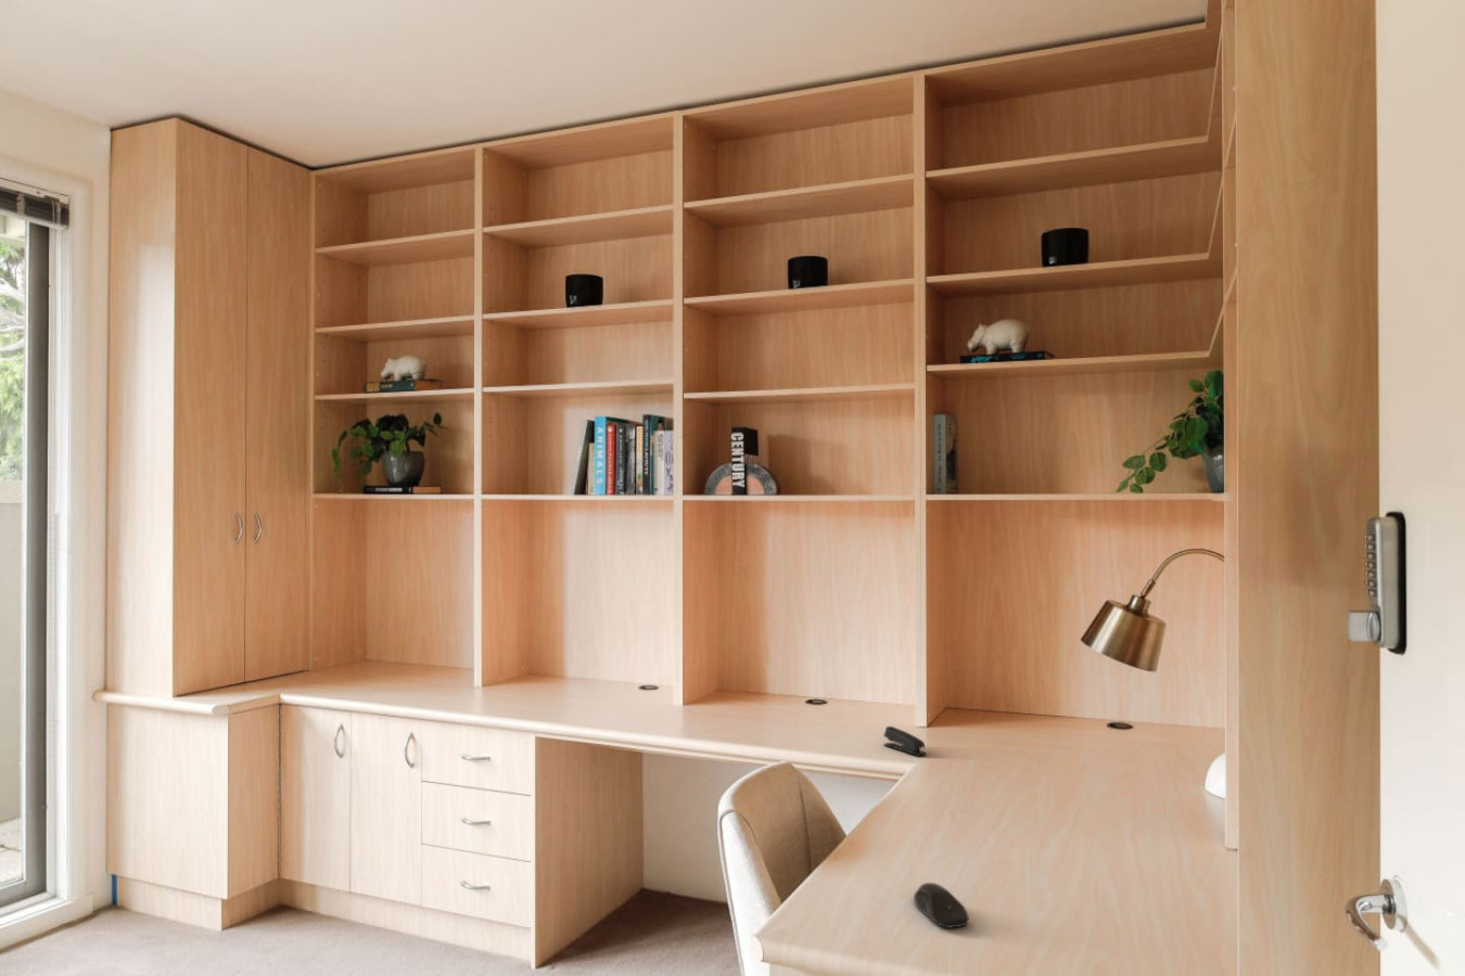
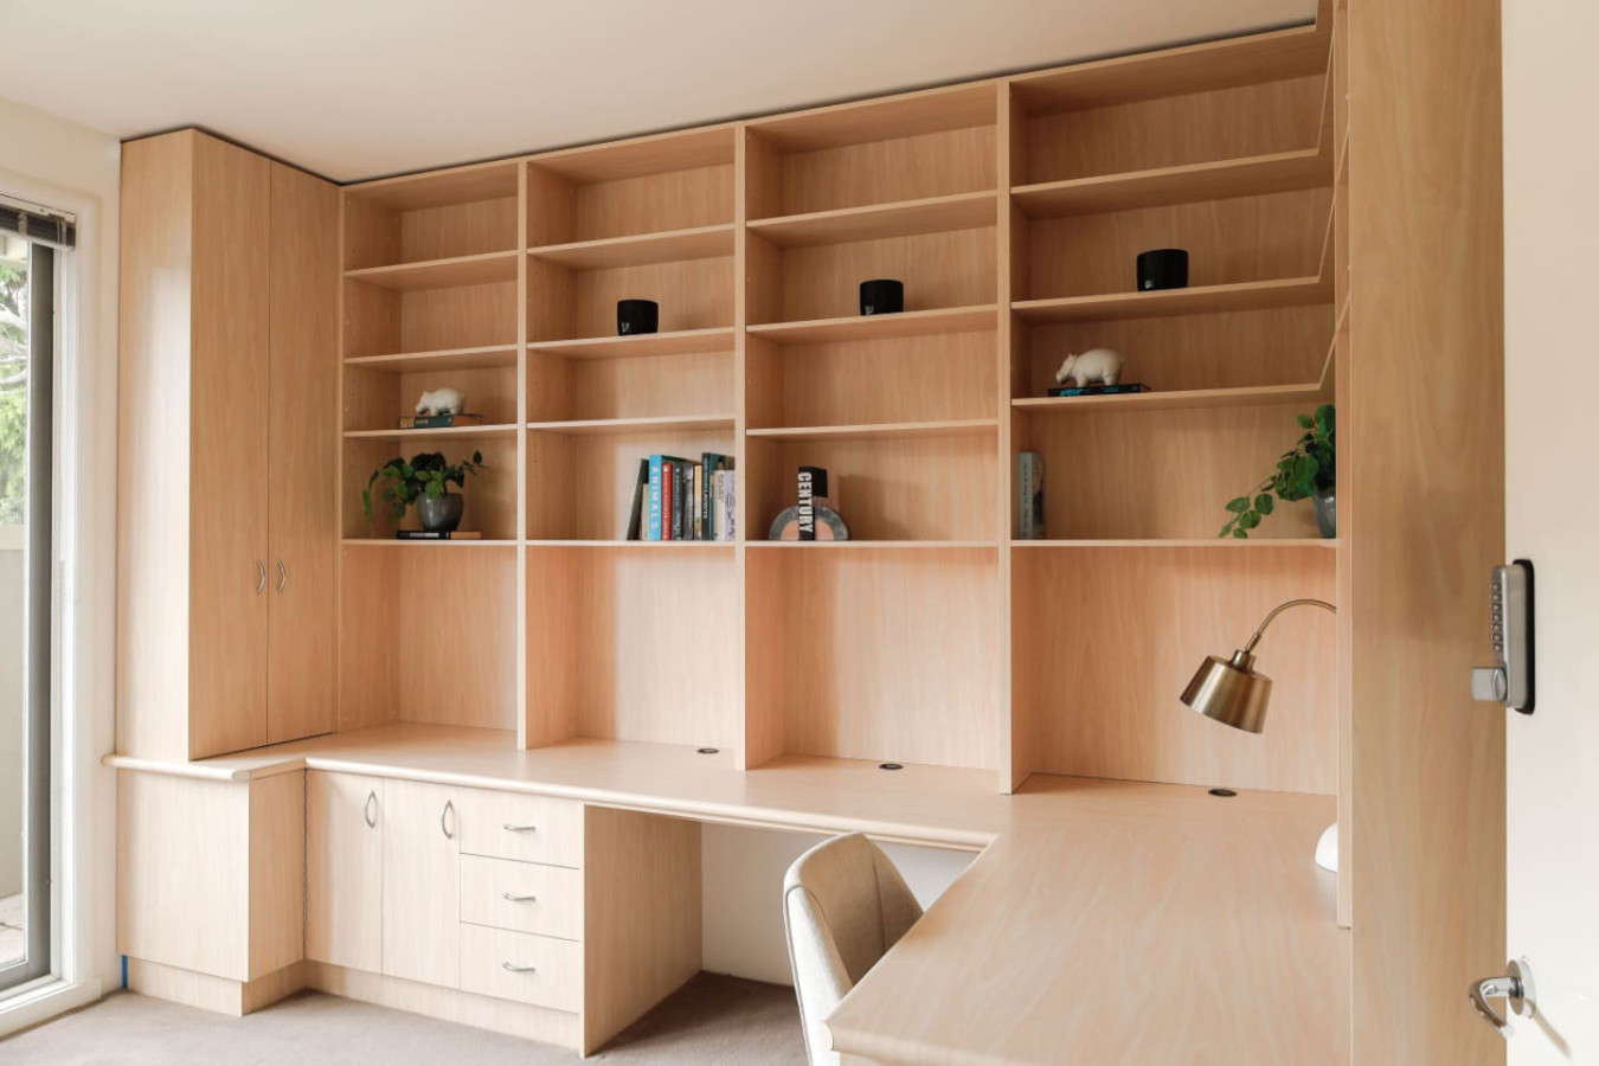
- stapler (904, 740)
- computer mouse (940, 902)
